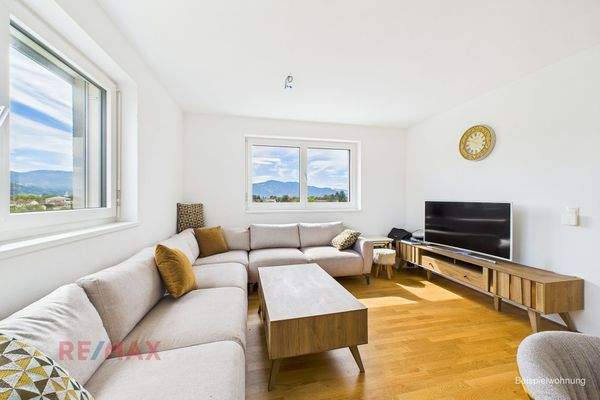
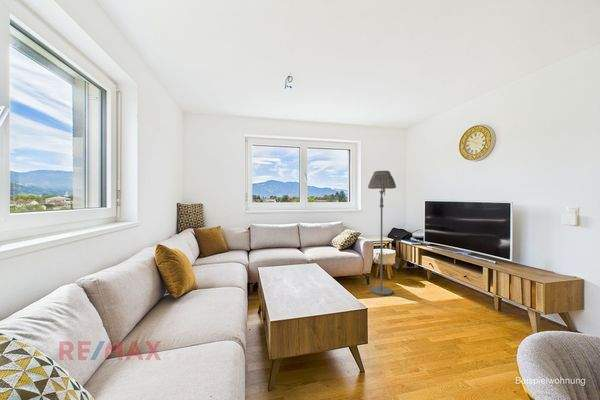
+ floor lamp (381, 231)
